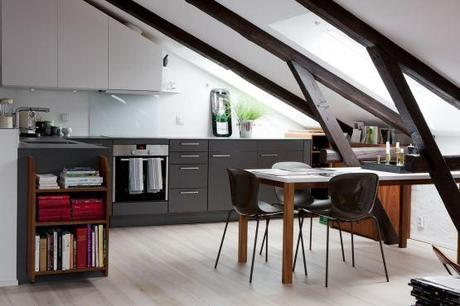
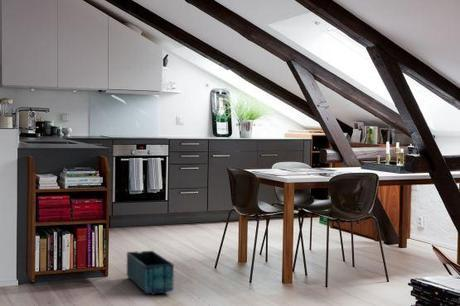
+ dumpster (149, 272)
